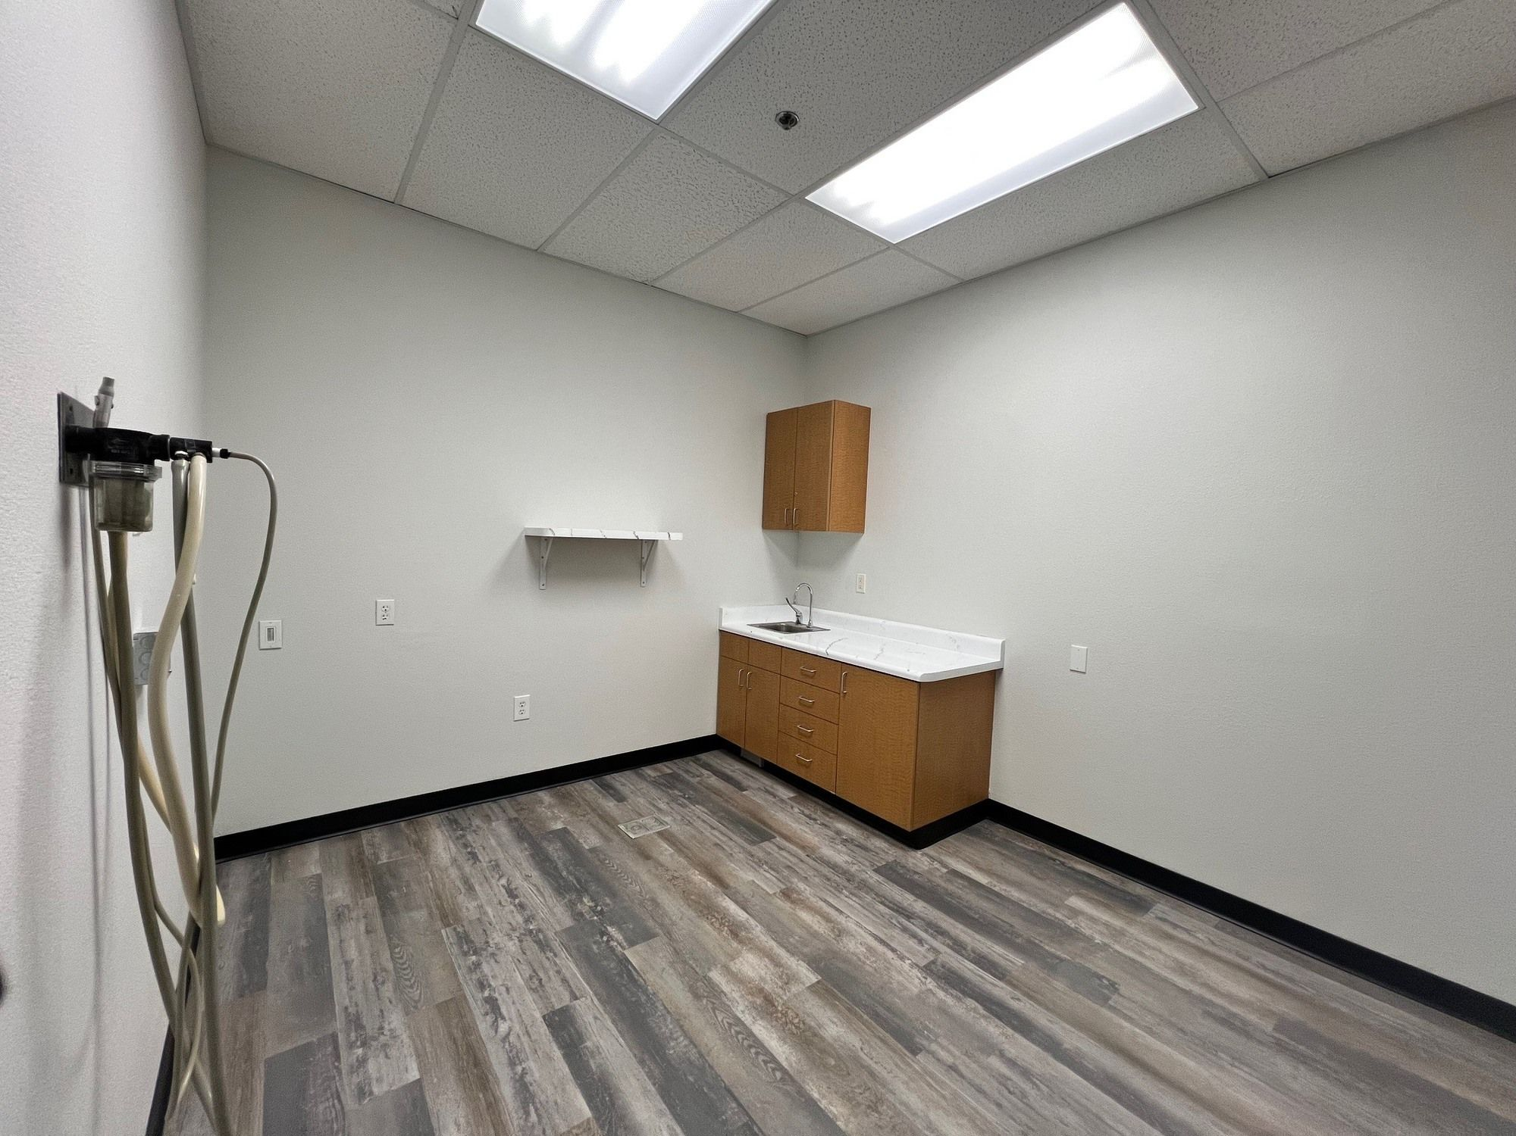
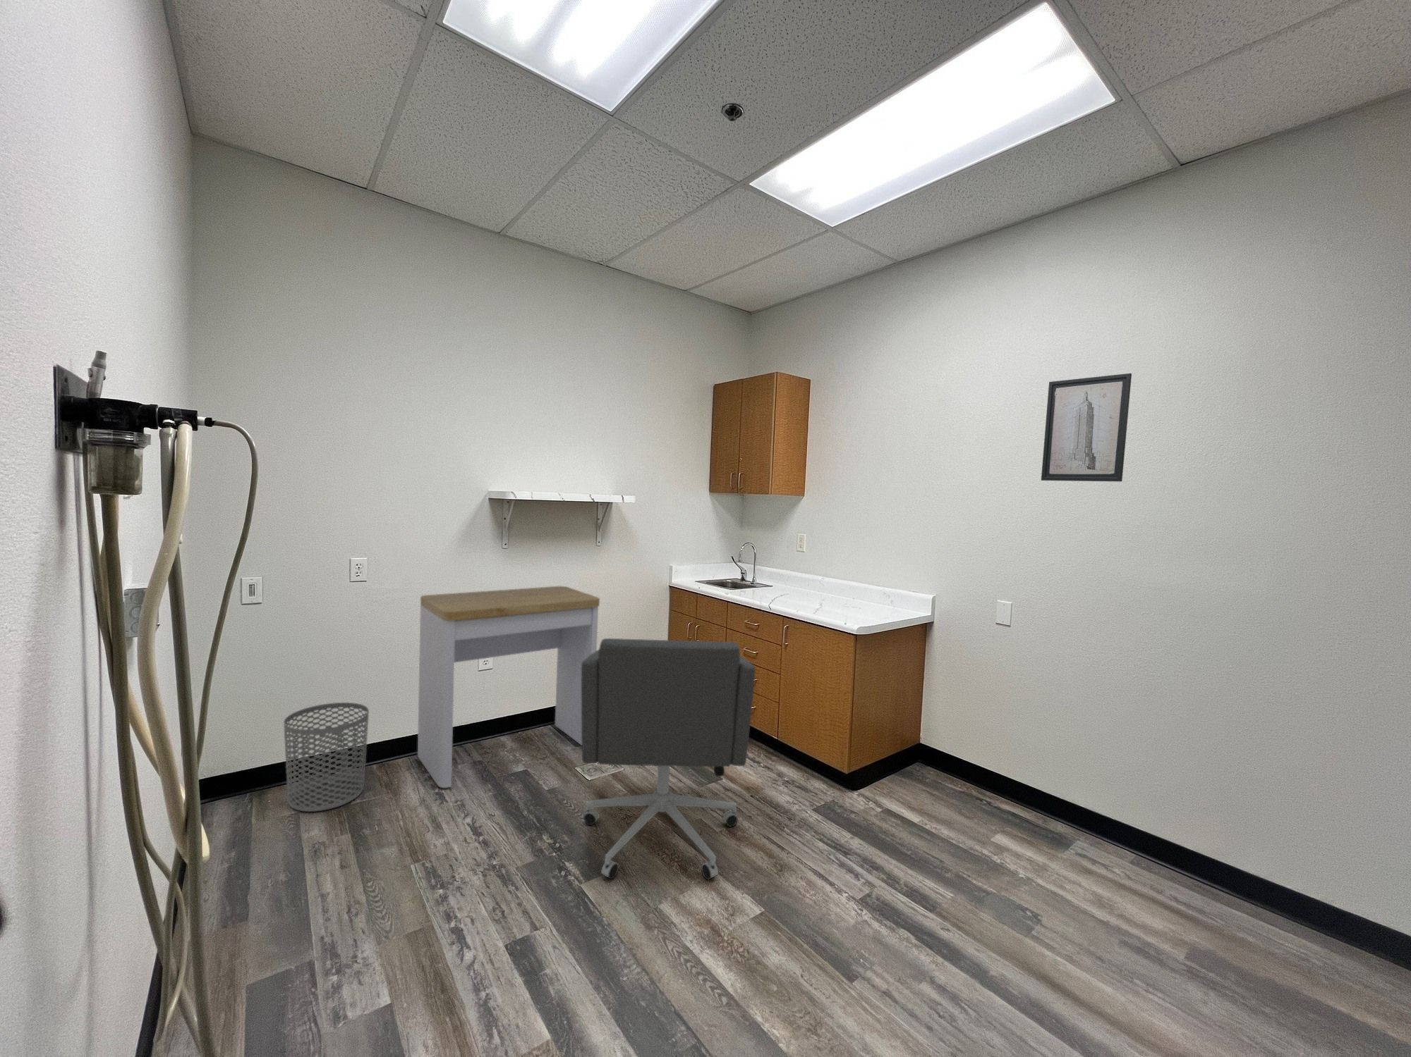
+ waste bin (328, 756)
+ desk (509, 655)
+ office chair (666, 732)
+ wall art (1083, 430)
